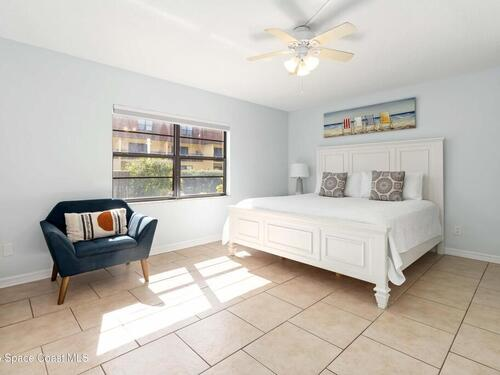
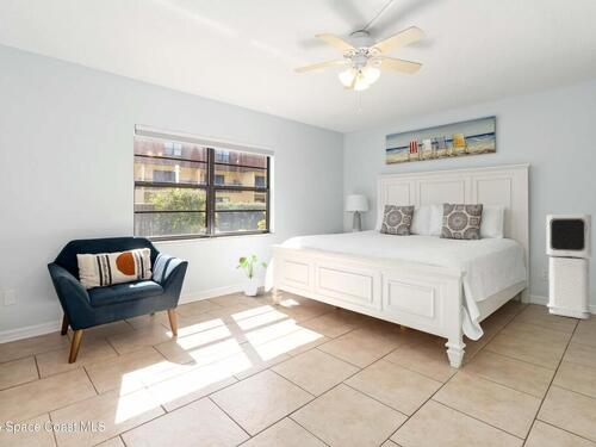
+ house plant (253, 274)
+ air purifier (570, 263)
